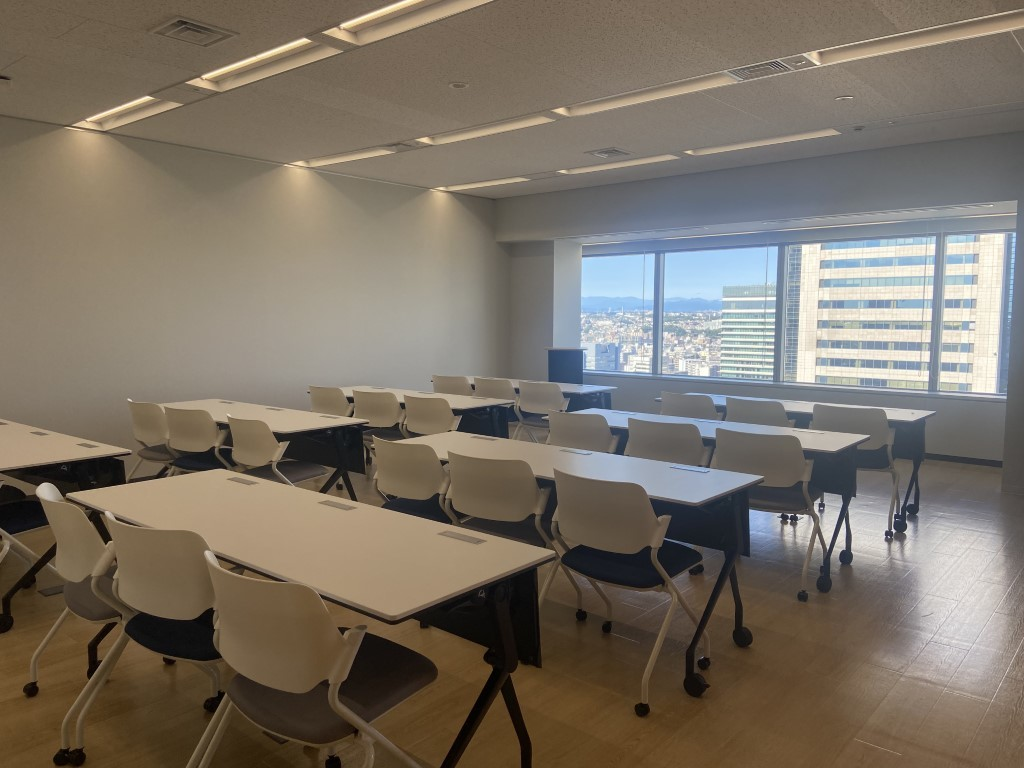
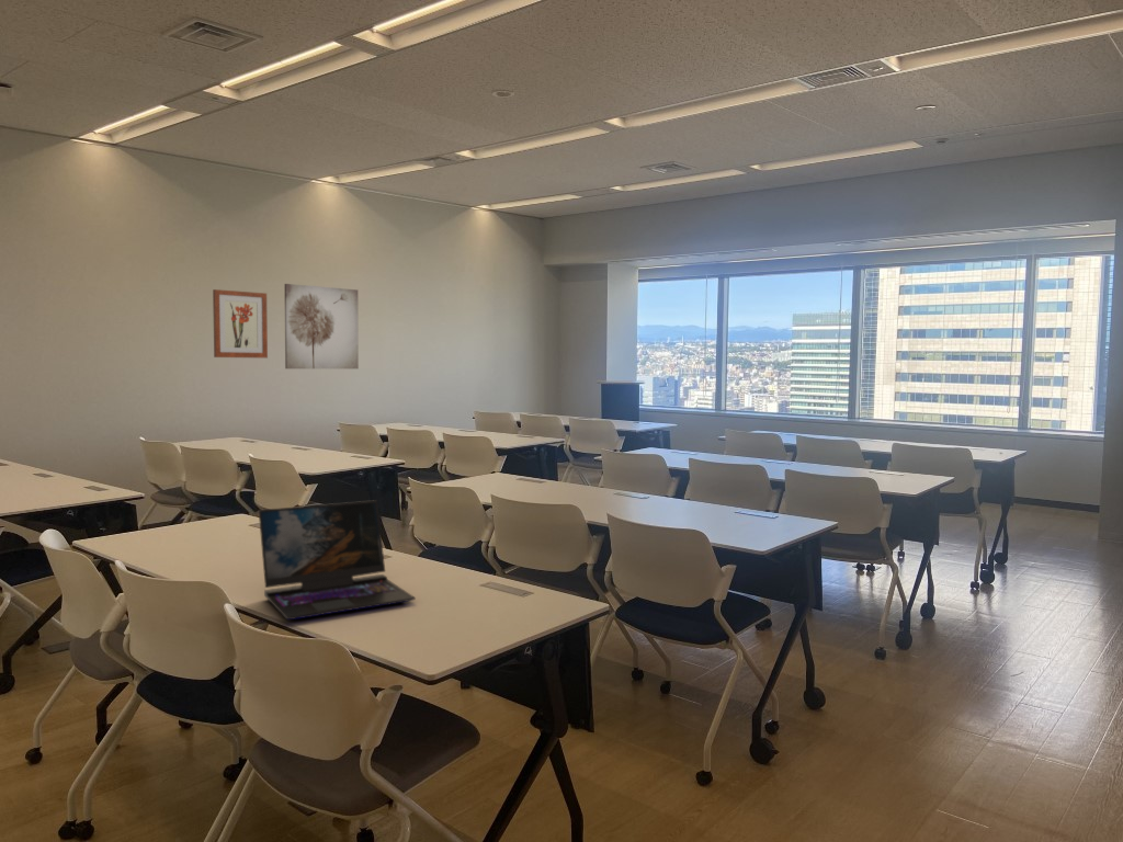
+ wall art (322, 328)
+ wall art (240, 325)
+ laptop (336, 556)
